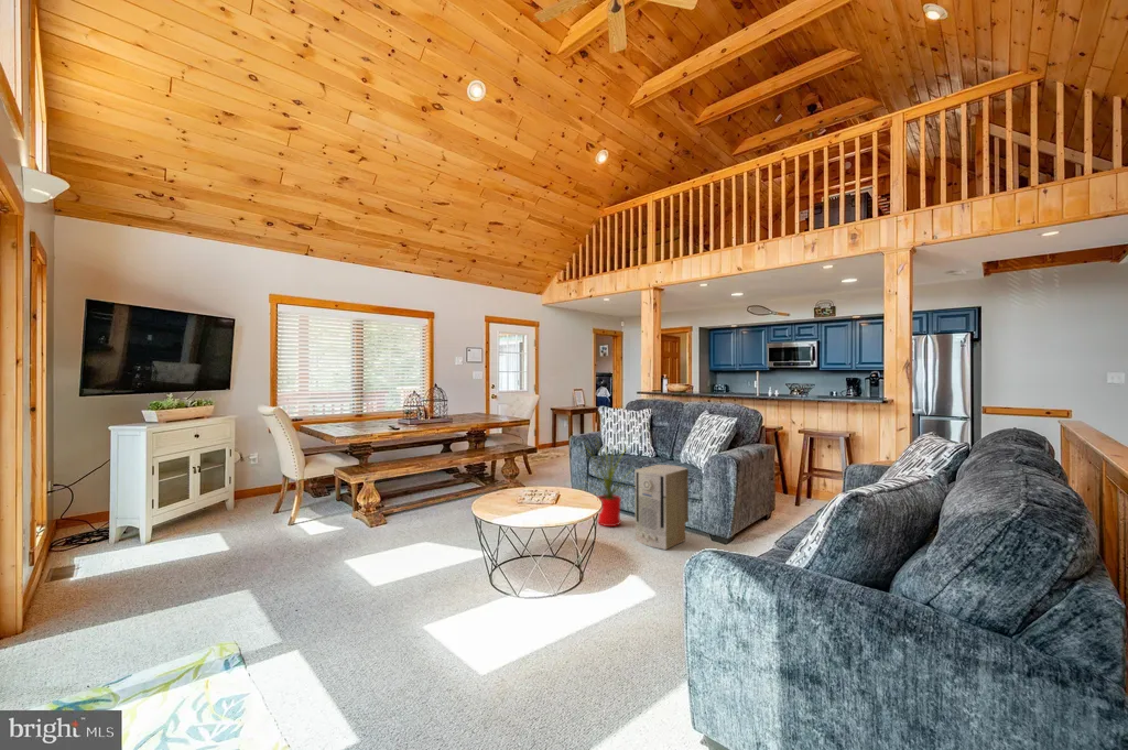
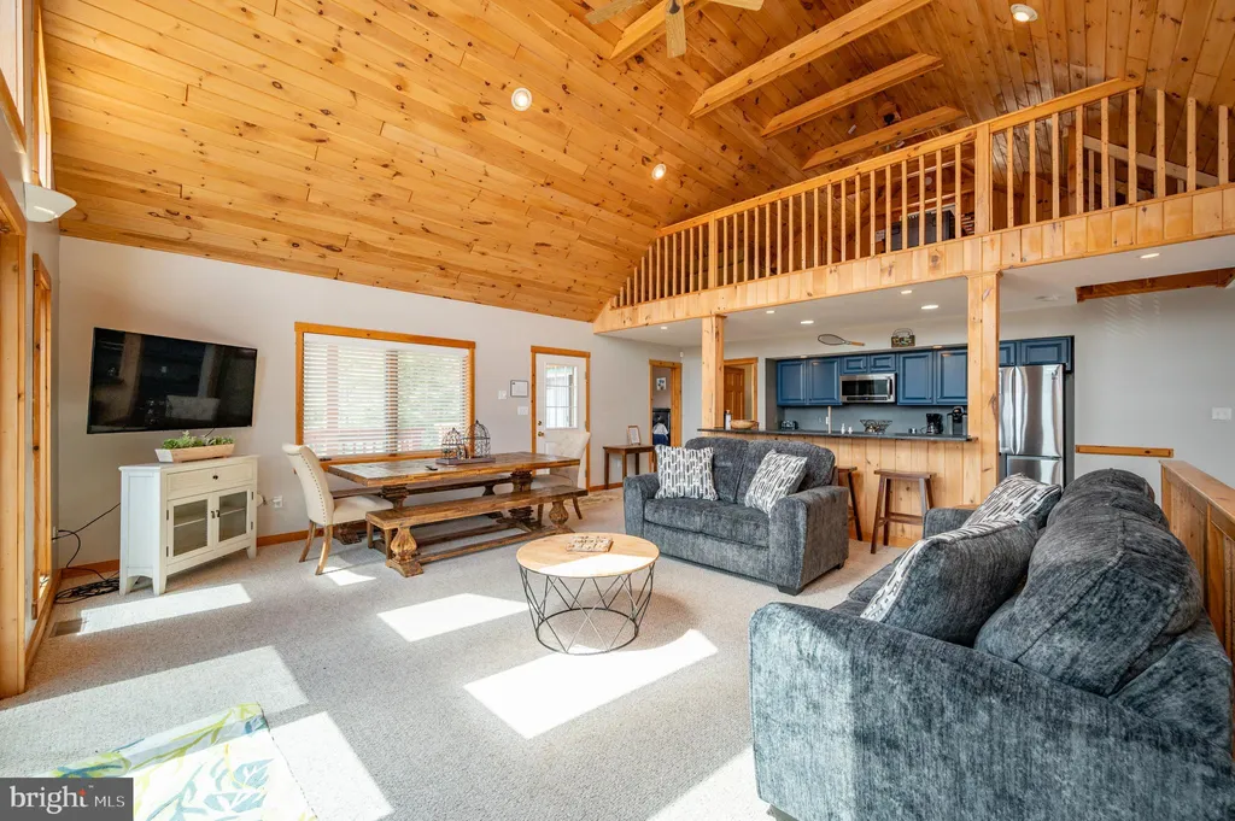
- house plant (609, 480)
- air purifier (661, 504)
